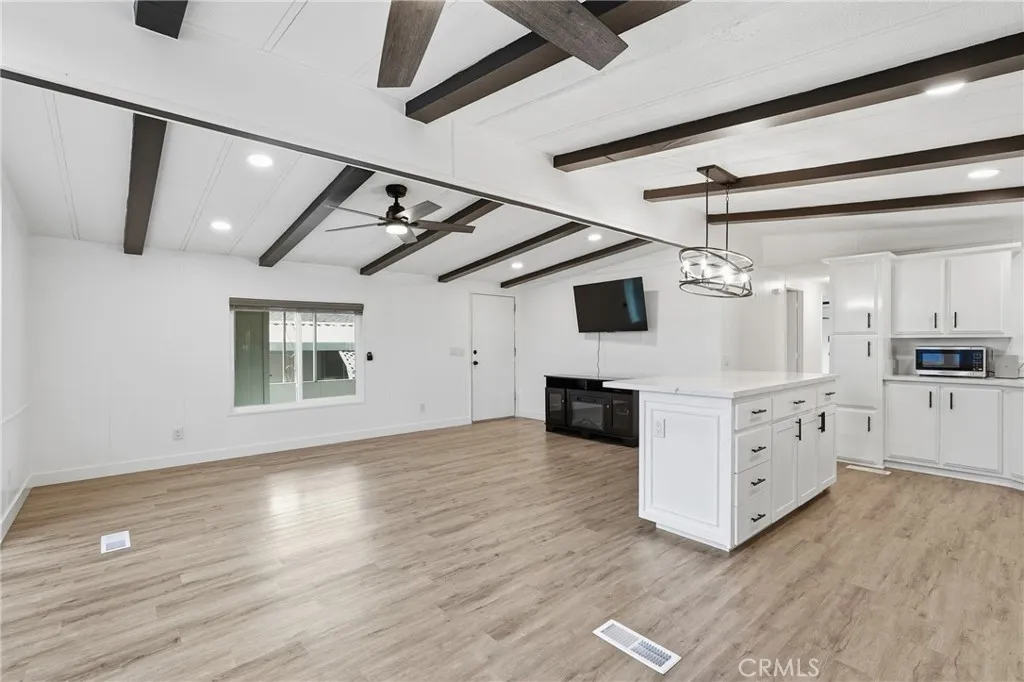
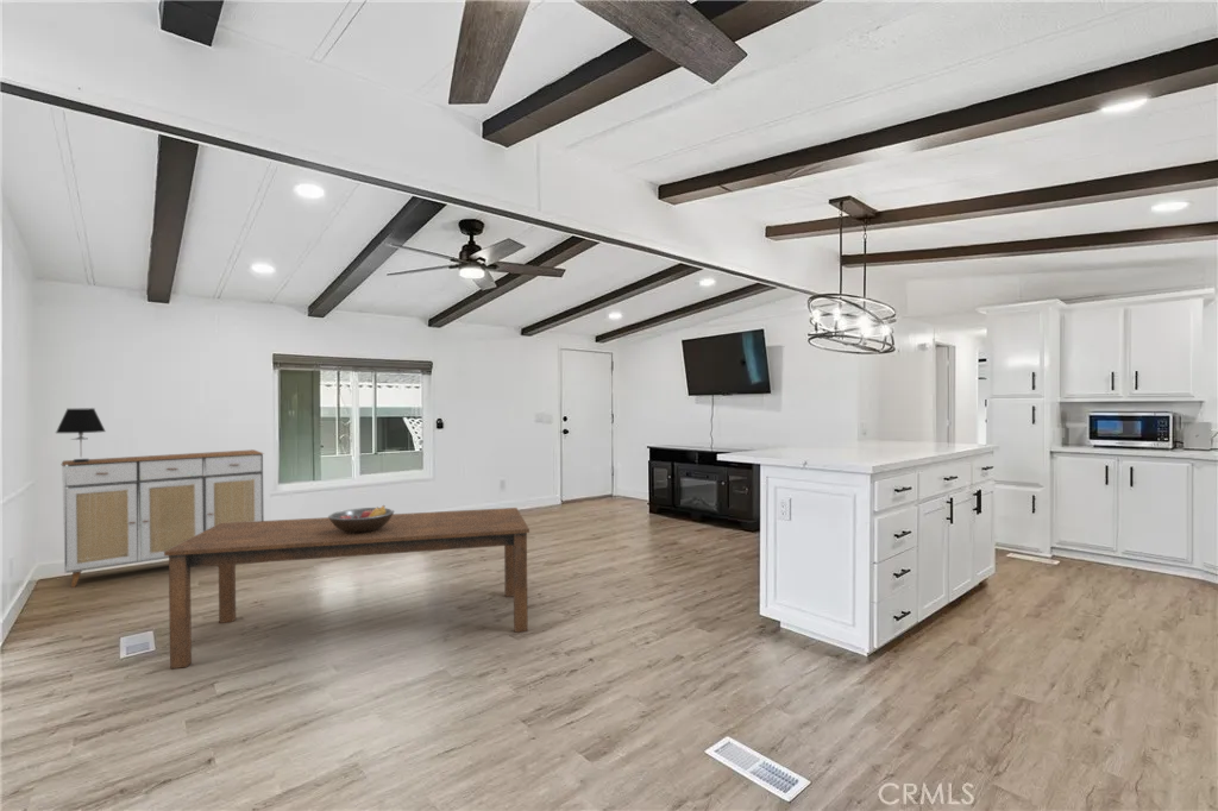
+ table lamp (81, 434)
+ sideboard (170, 511)
+ dining table (370, 554)
+ fruit bowl (362, 518)
